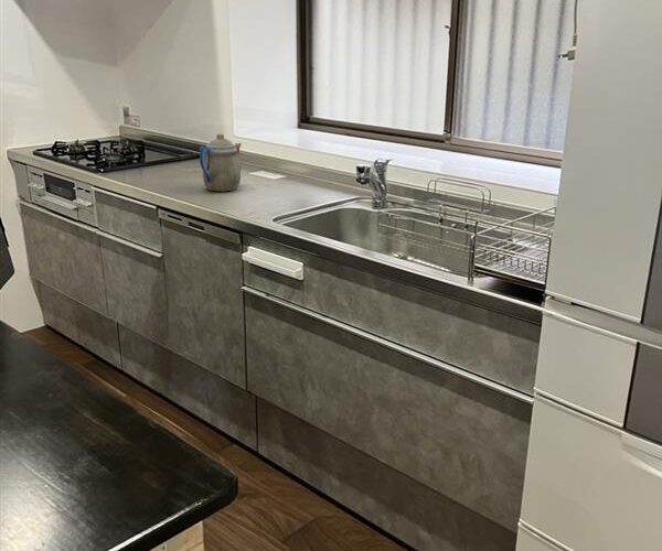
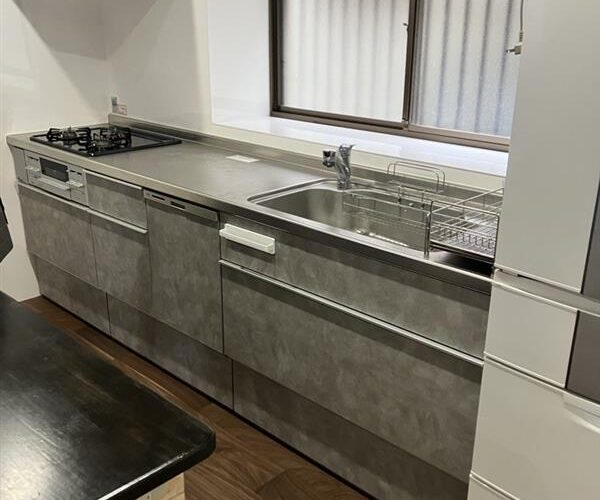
- teapot (221, 161)
